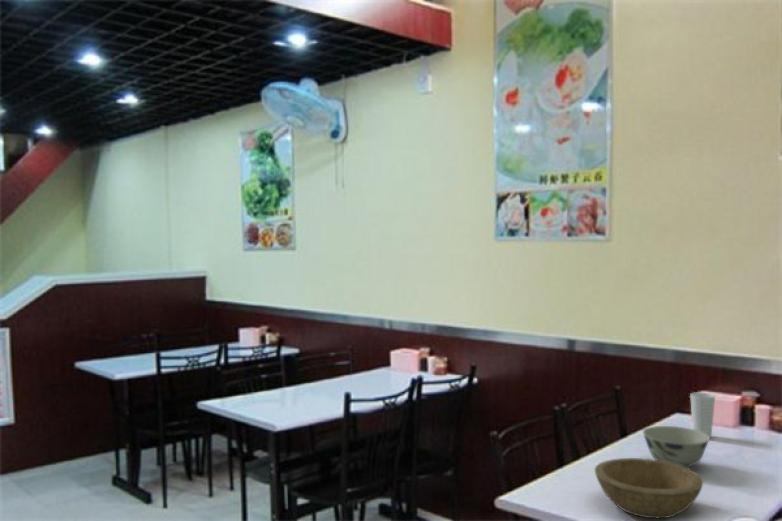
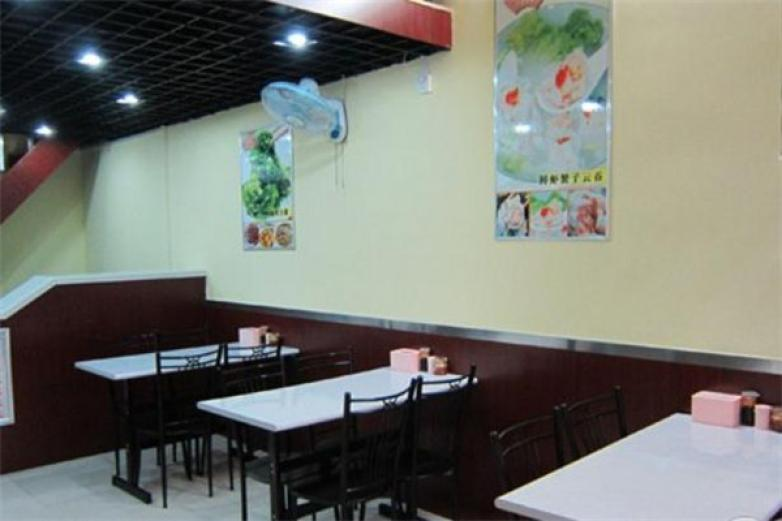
- bowl (647, 489)
- bowl (675, 449)
- cup (702, 415)
